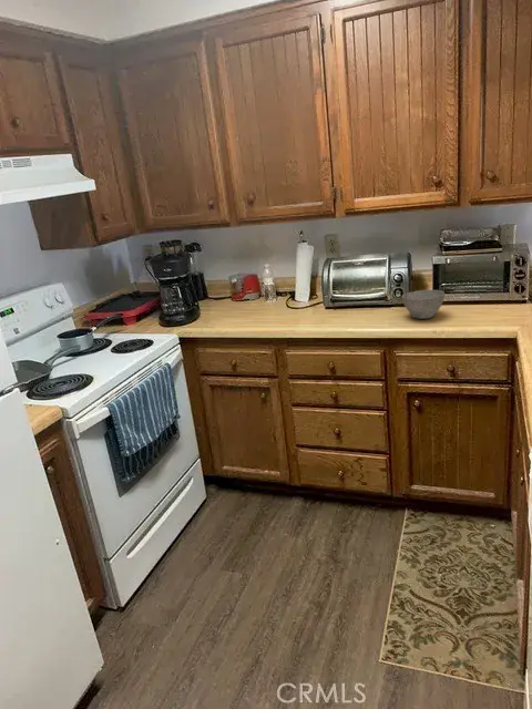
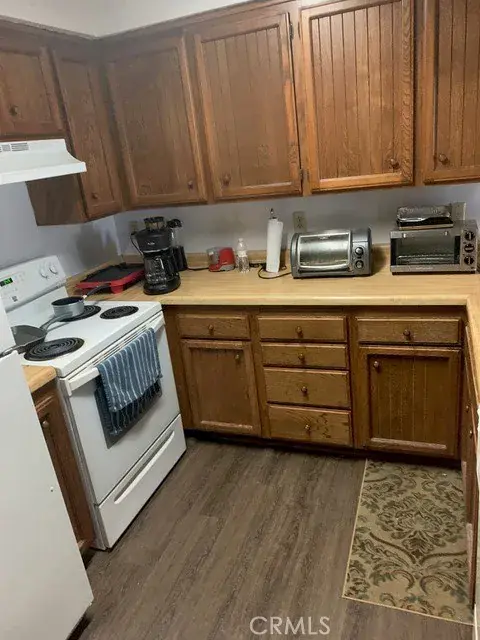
- bowl (423, 305)
